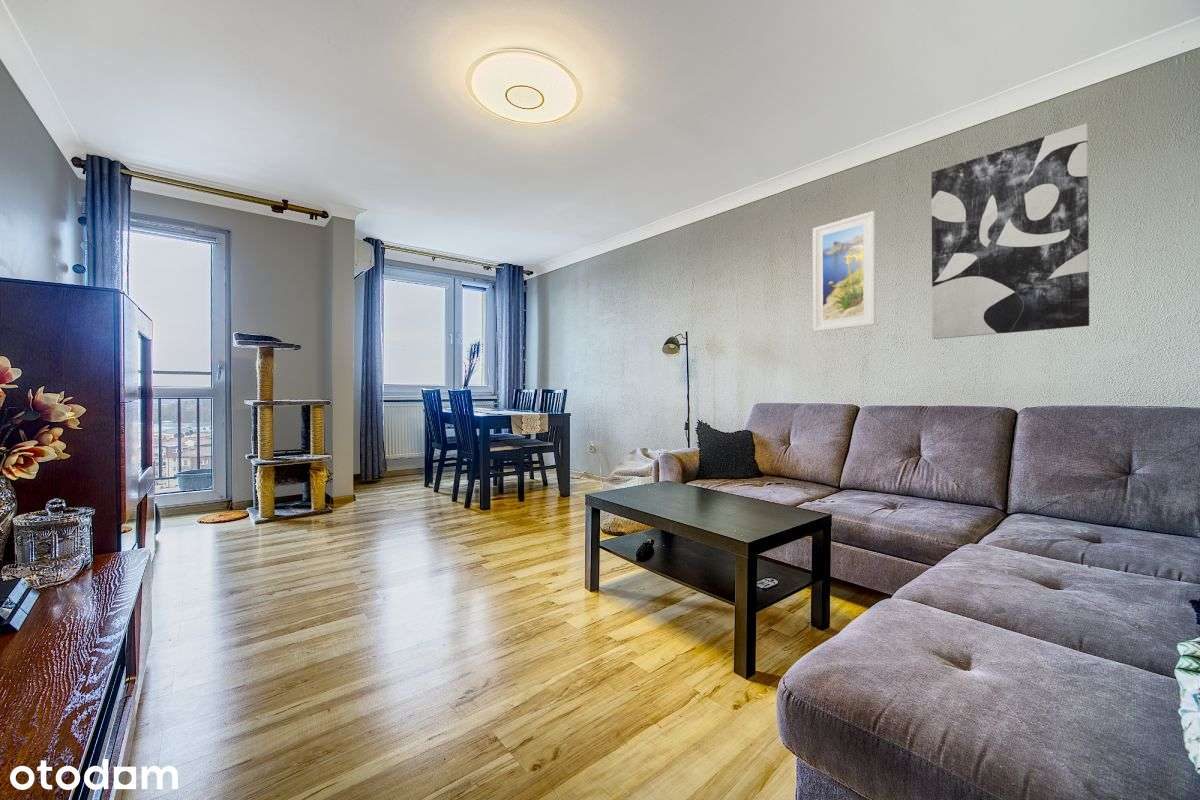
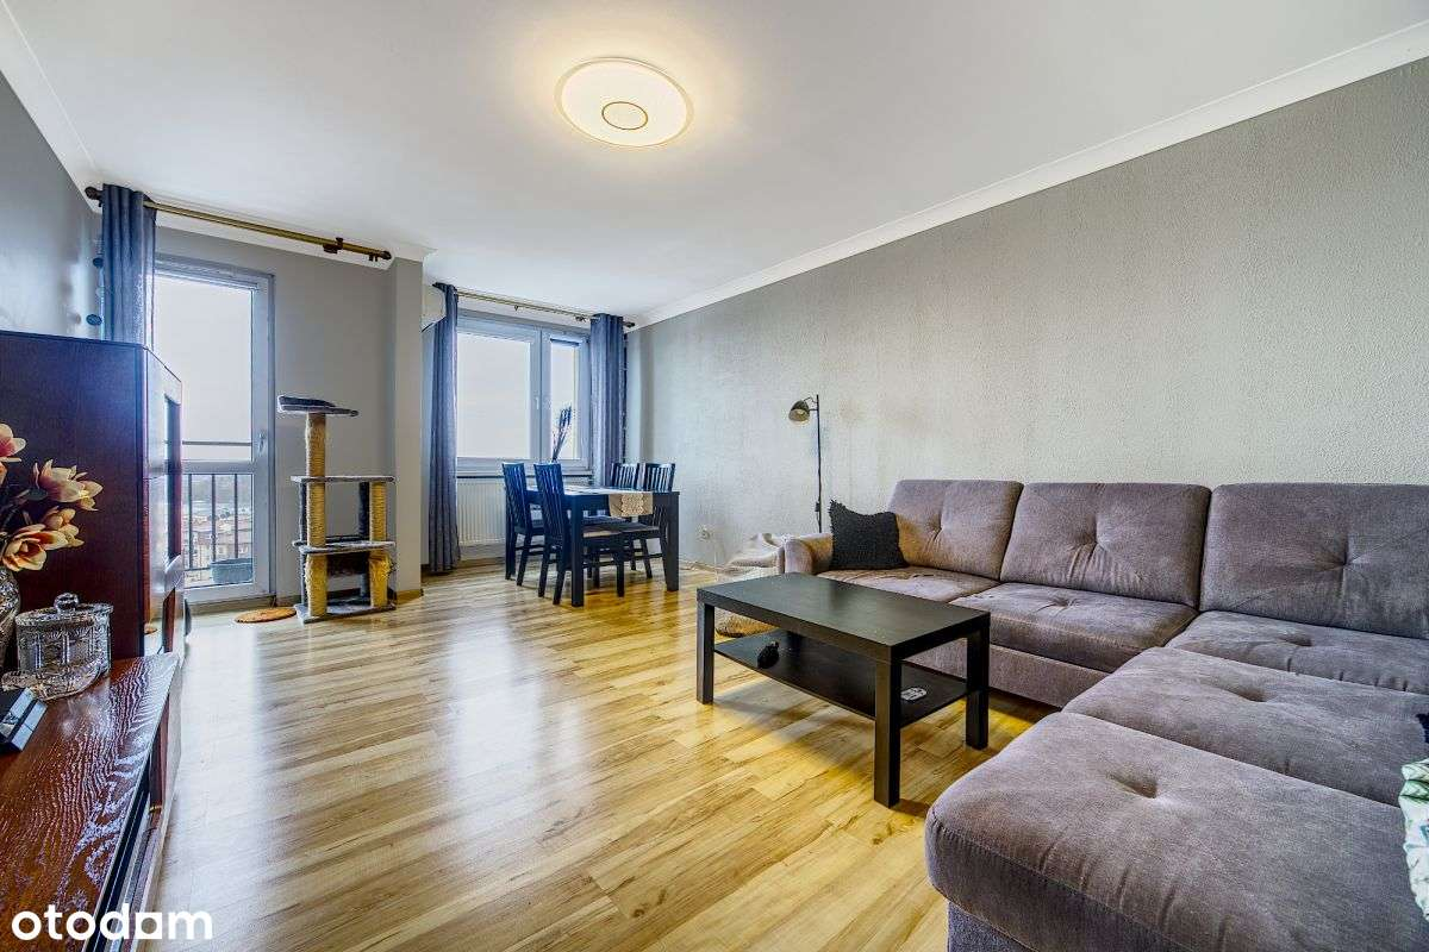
- wall art (1003, 242)
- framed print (842, 274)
